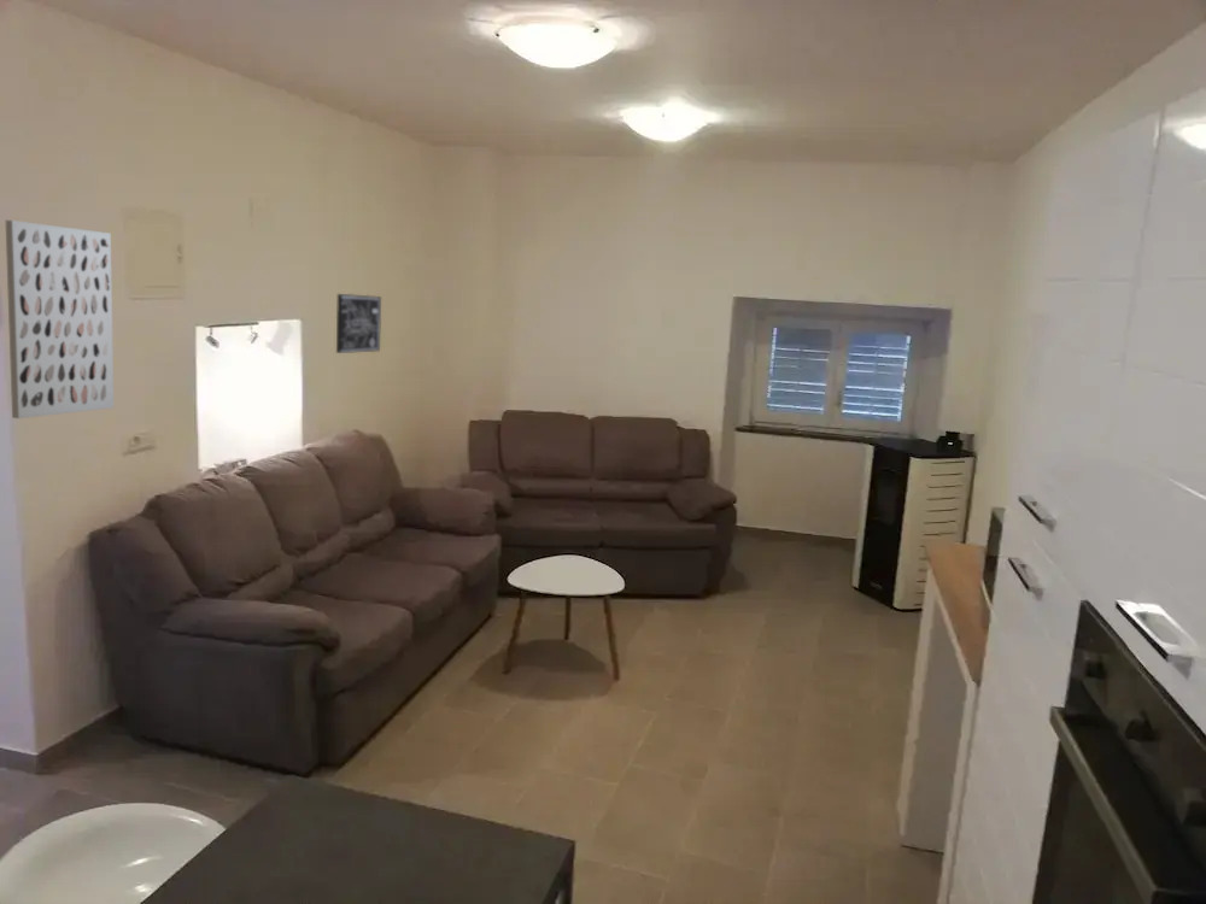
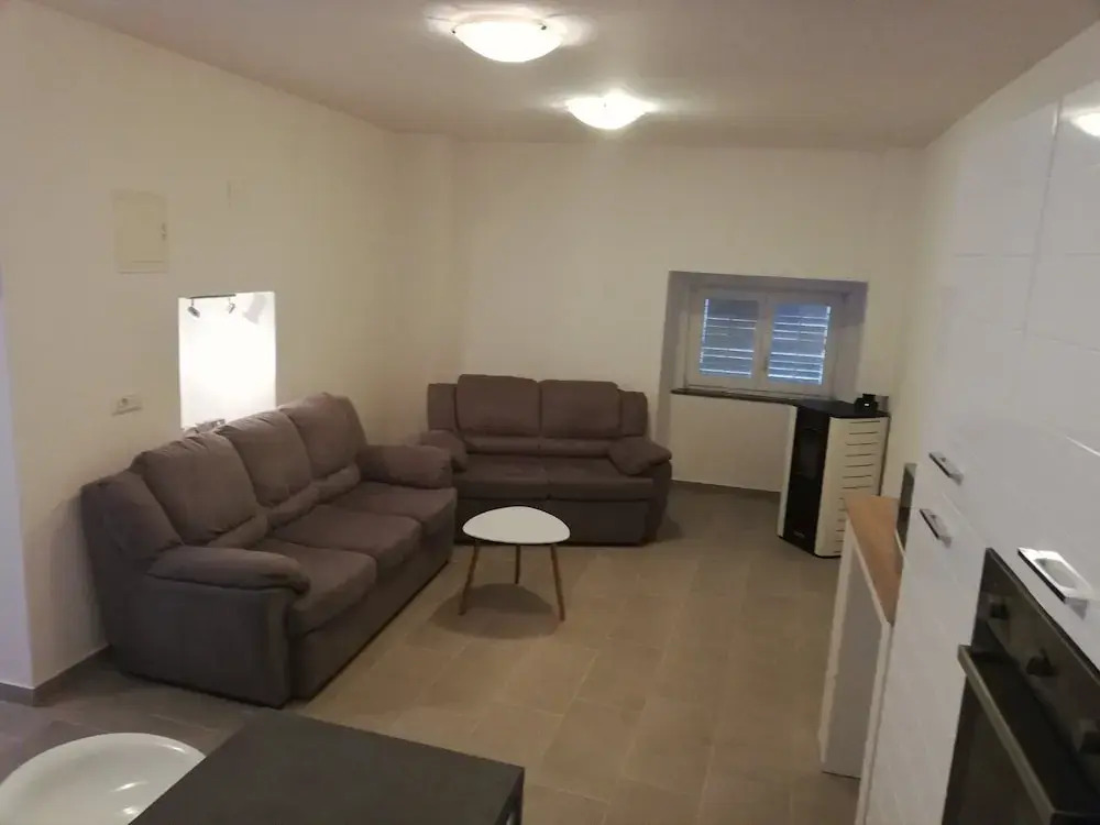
- wall art (359, 323)
- wall art (63, 321)
